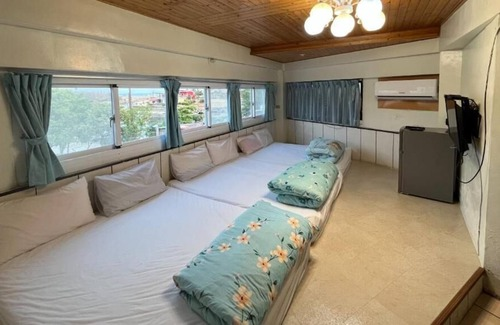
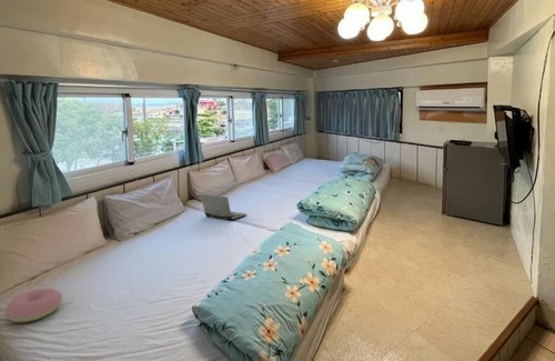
+ laptop computer (223, 204)
+ cushion (34, 304)
